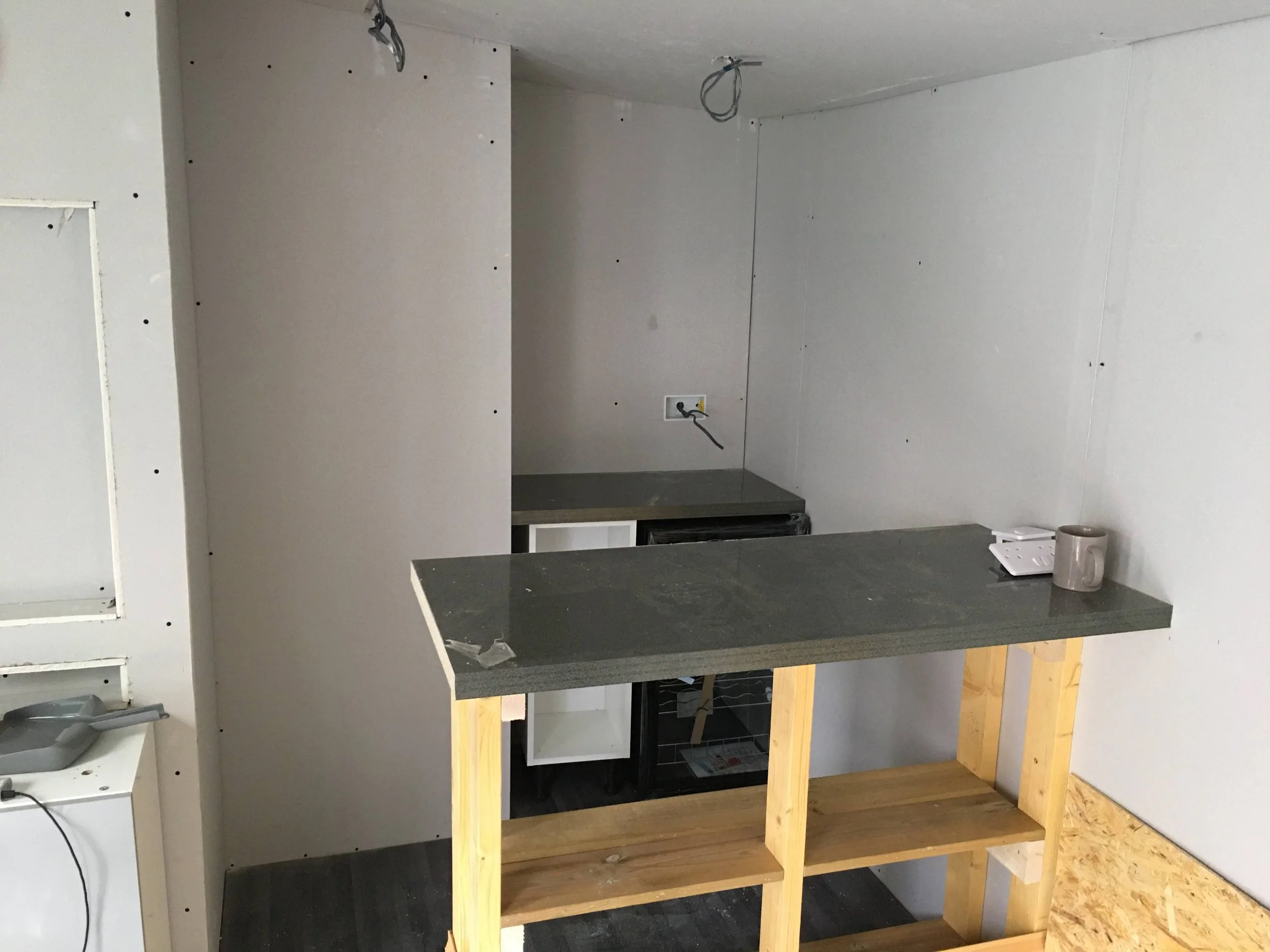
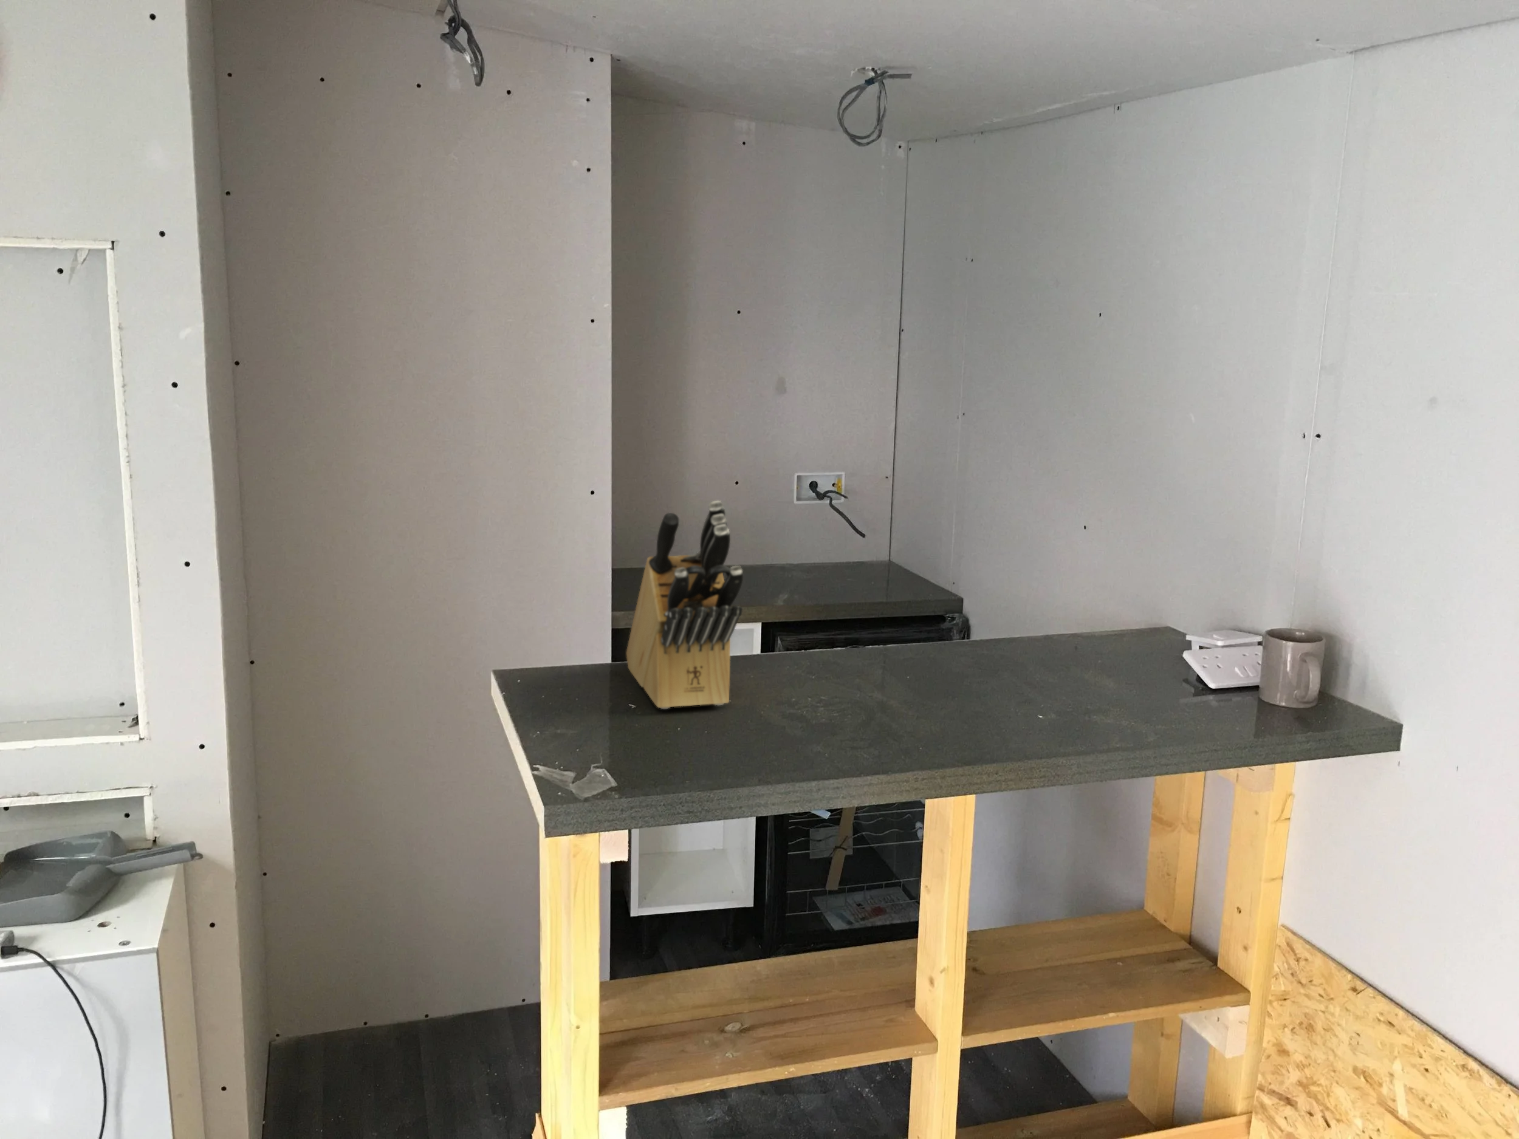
+ knife block (682, 596)
